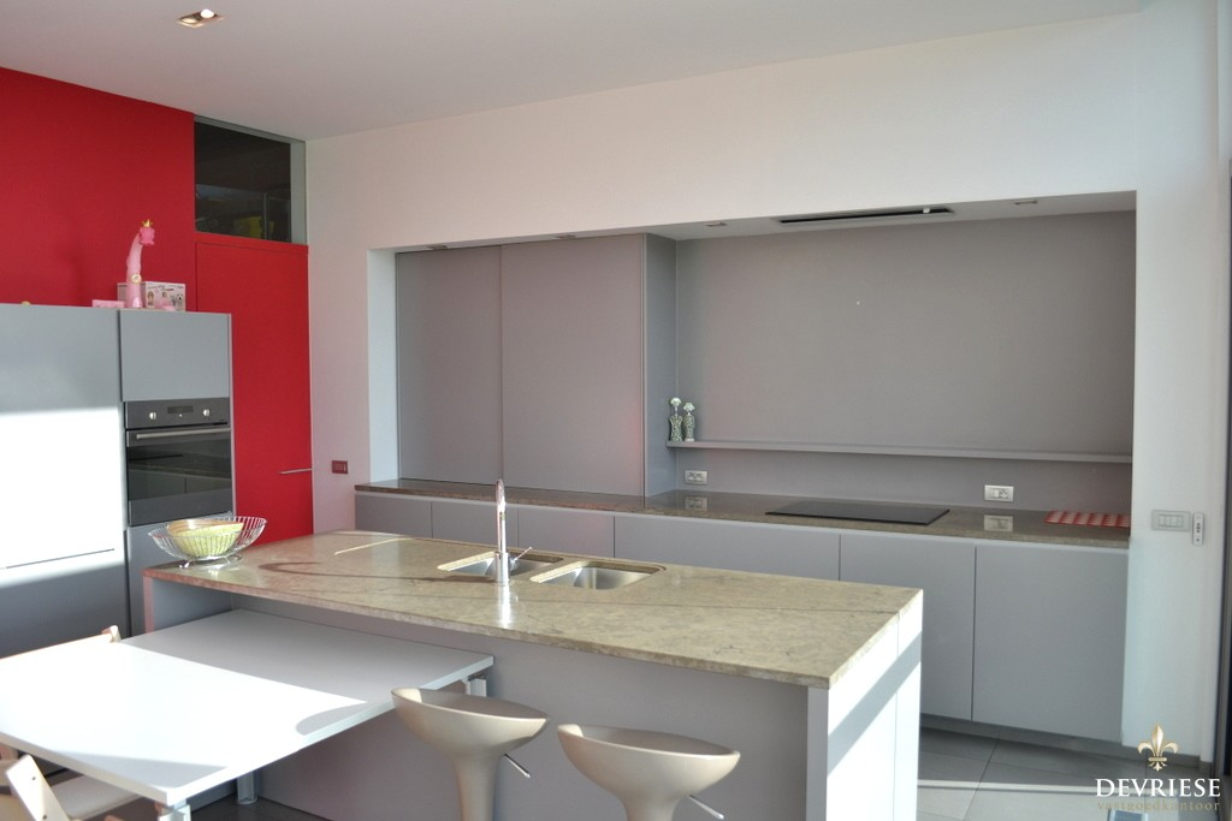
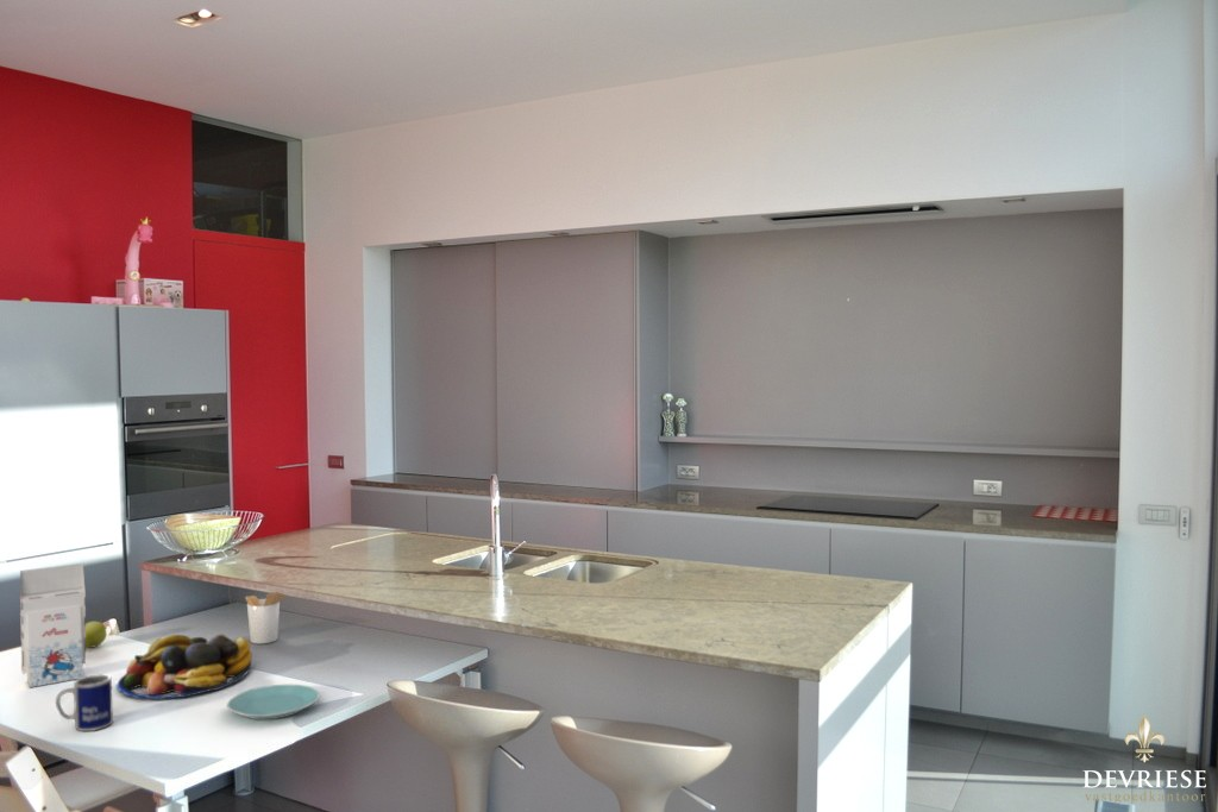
+ gift box (52, 623)
+ apple (92, 634)
+ mug (83, 704)
+ utensil holder (268, 612)
+ plate (274, 703)
+ fruit bowl (184, 655)
